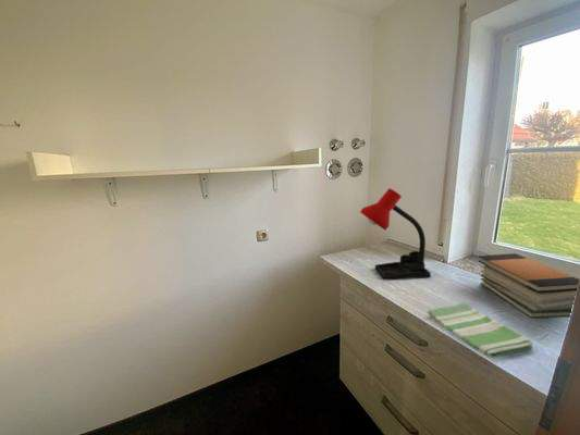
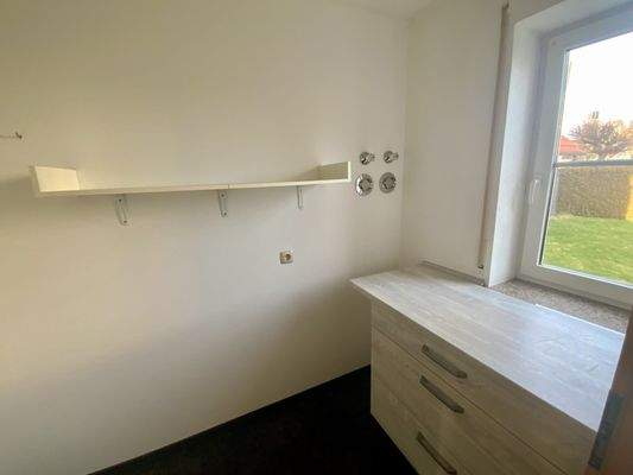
- desk lamp (387, 226)
- book stack (525, 283)
- dish towel (474, 326)
